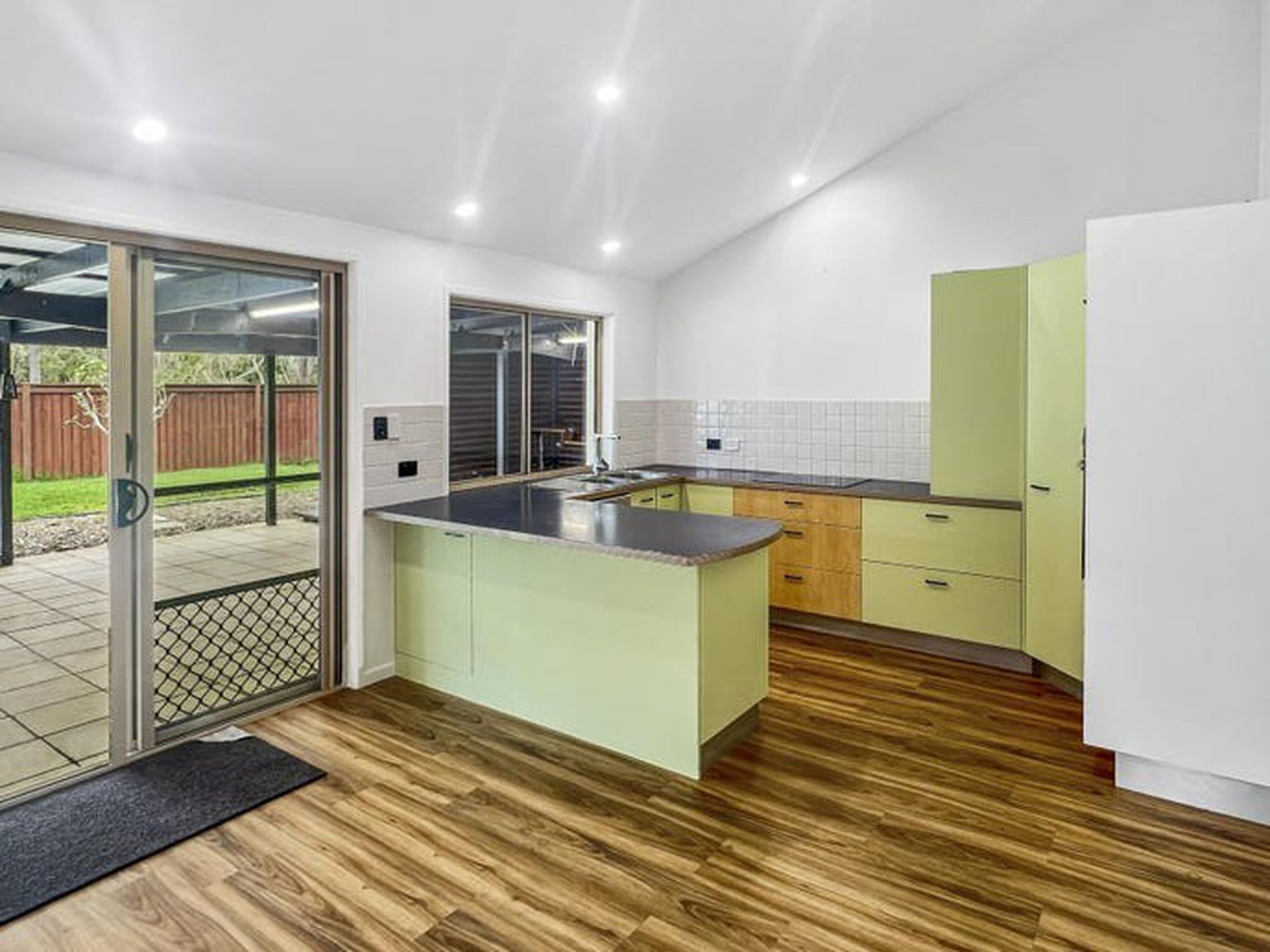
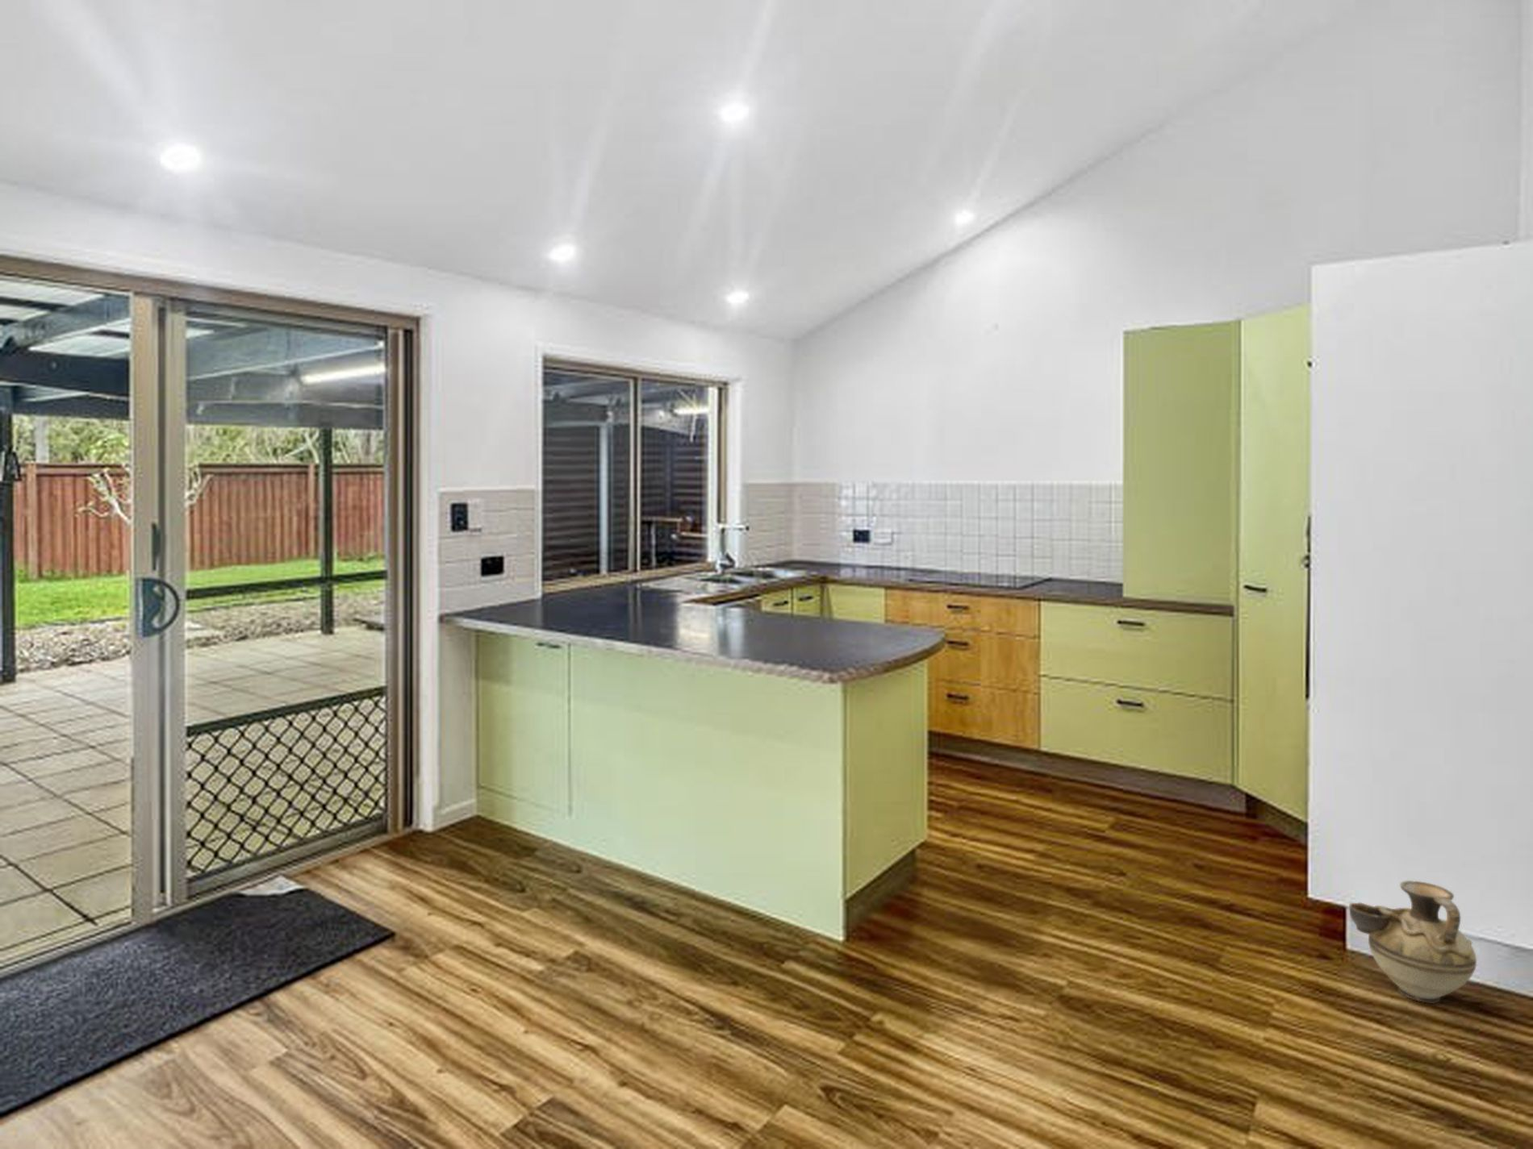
+ ceramic jug (1412, 939)
